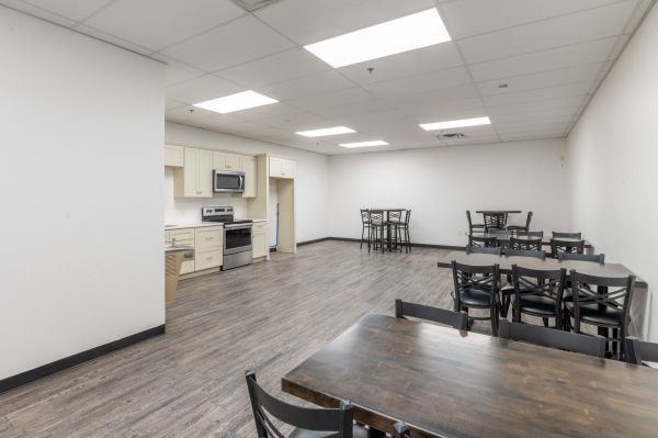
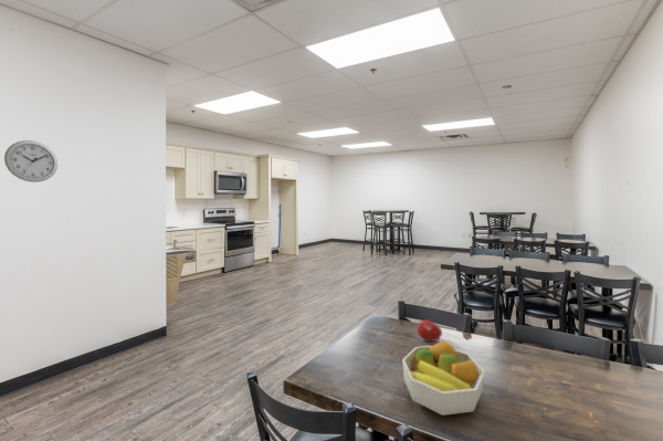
+ fruit bowl (441, 372)
+ fruit (429, 329)
+ wall clock (32, 161)
